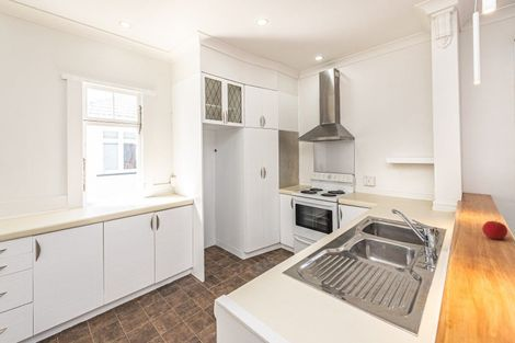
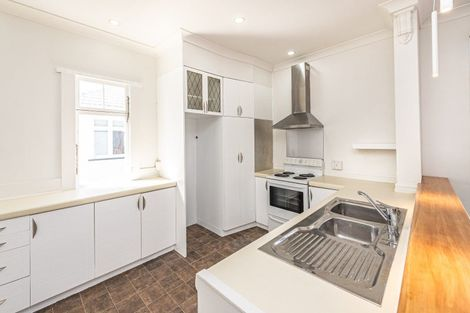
- fruit (494, 228)
